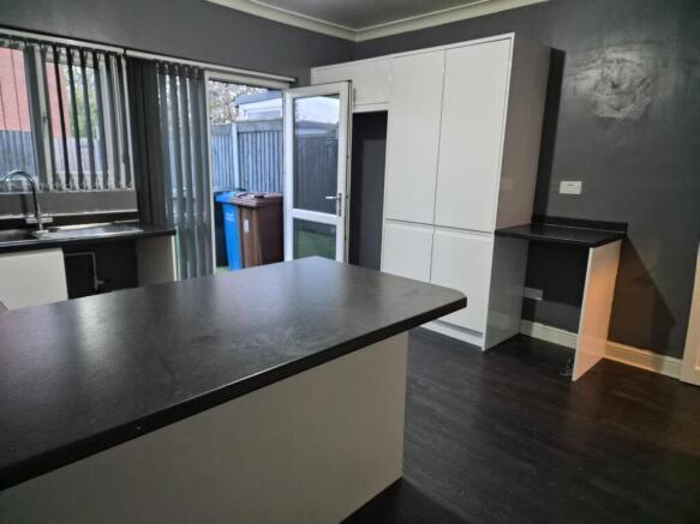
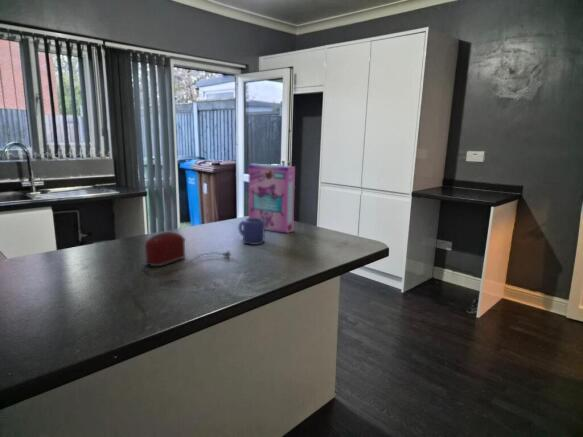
+ cereal box (270, 197)
+ mug (250, 230)
+ toaster (183, 248)
